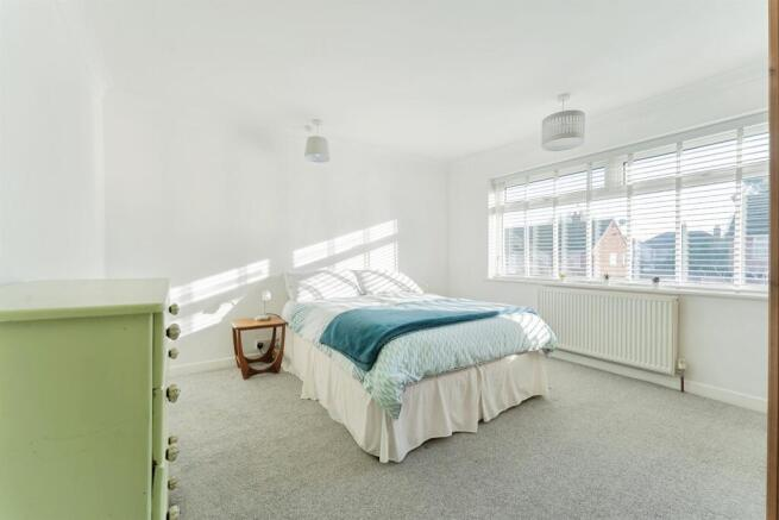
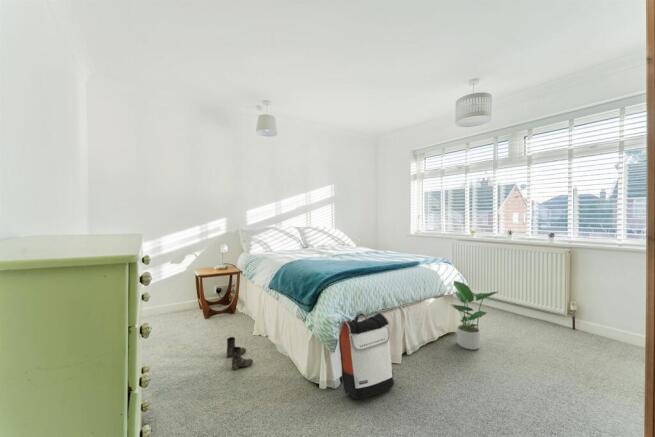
+ boots (239, 350)
+ backpack (367, 353)
+ potted plant (470, 316)
